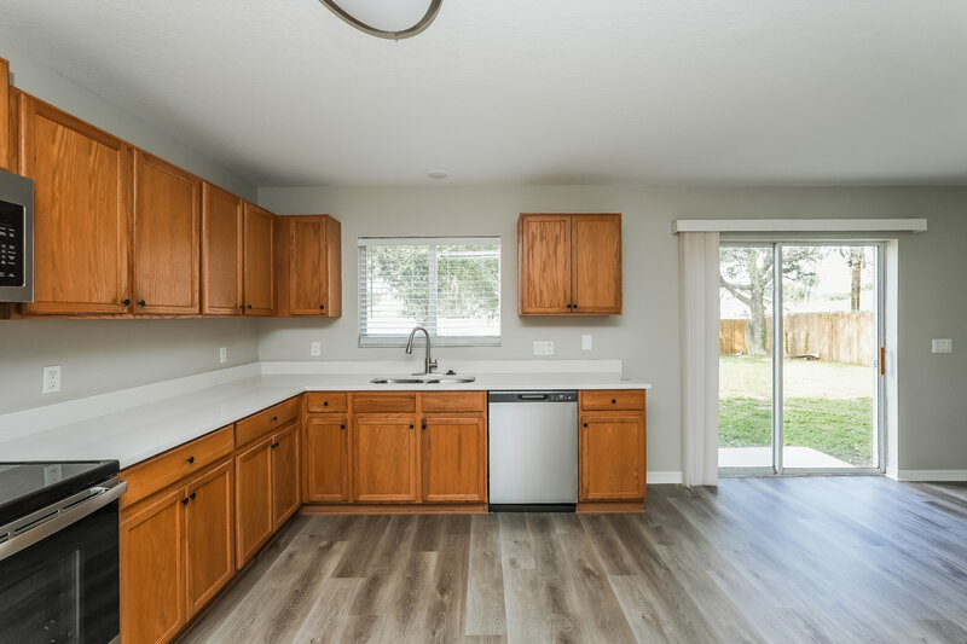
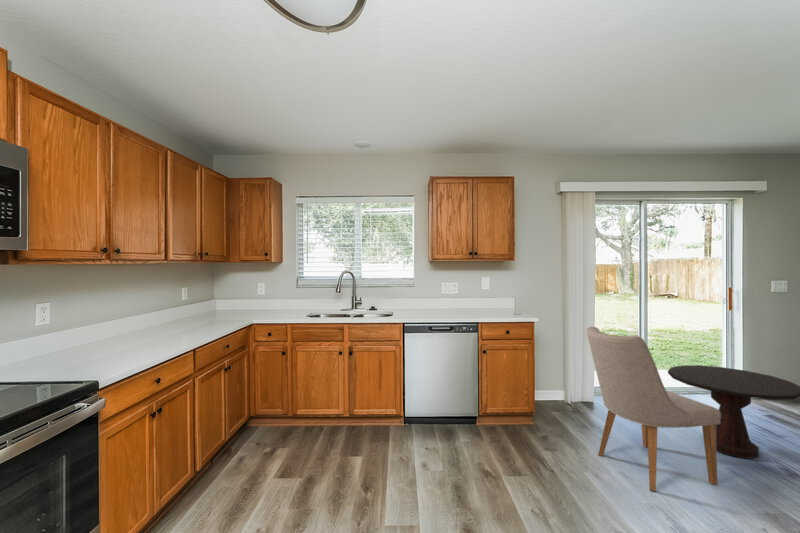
+ chair (640, 399)
+ side table (730, 413)
